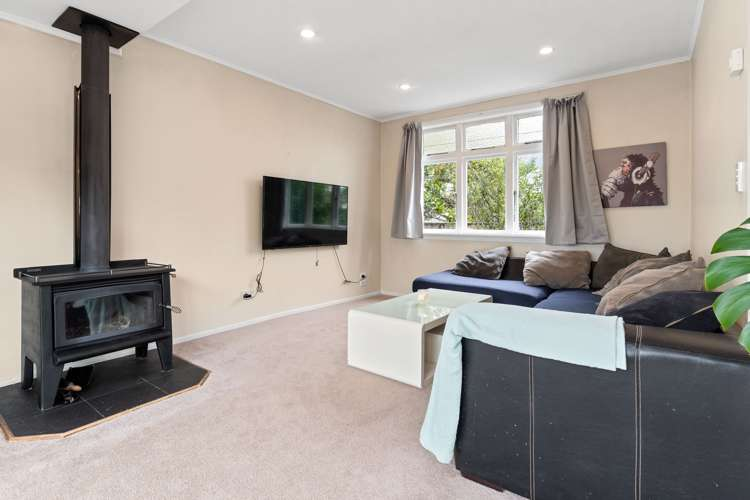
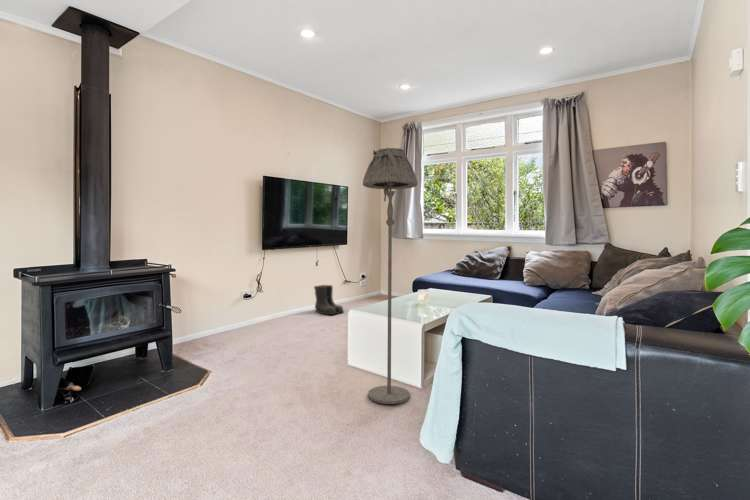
+ floor lamp (389, 273)
+ boots (328, 298)
